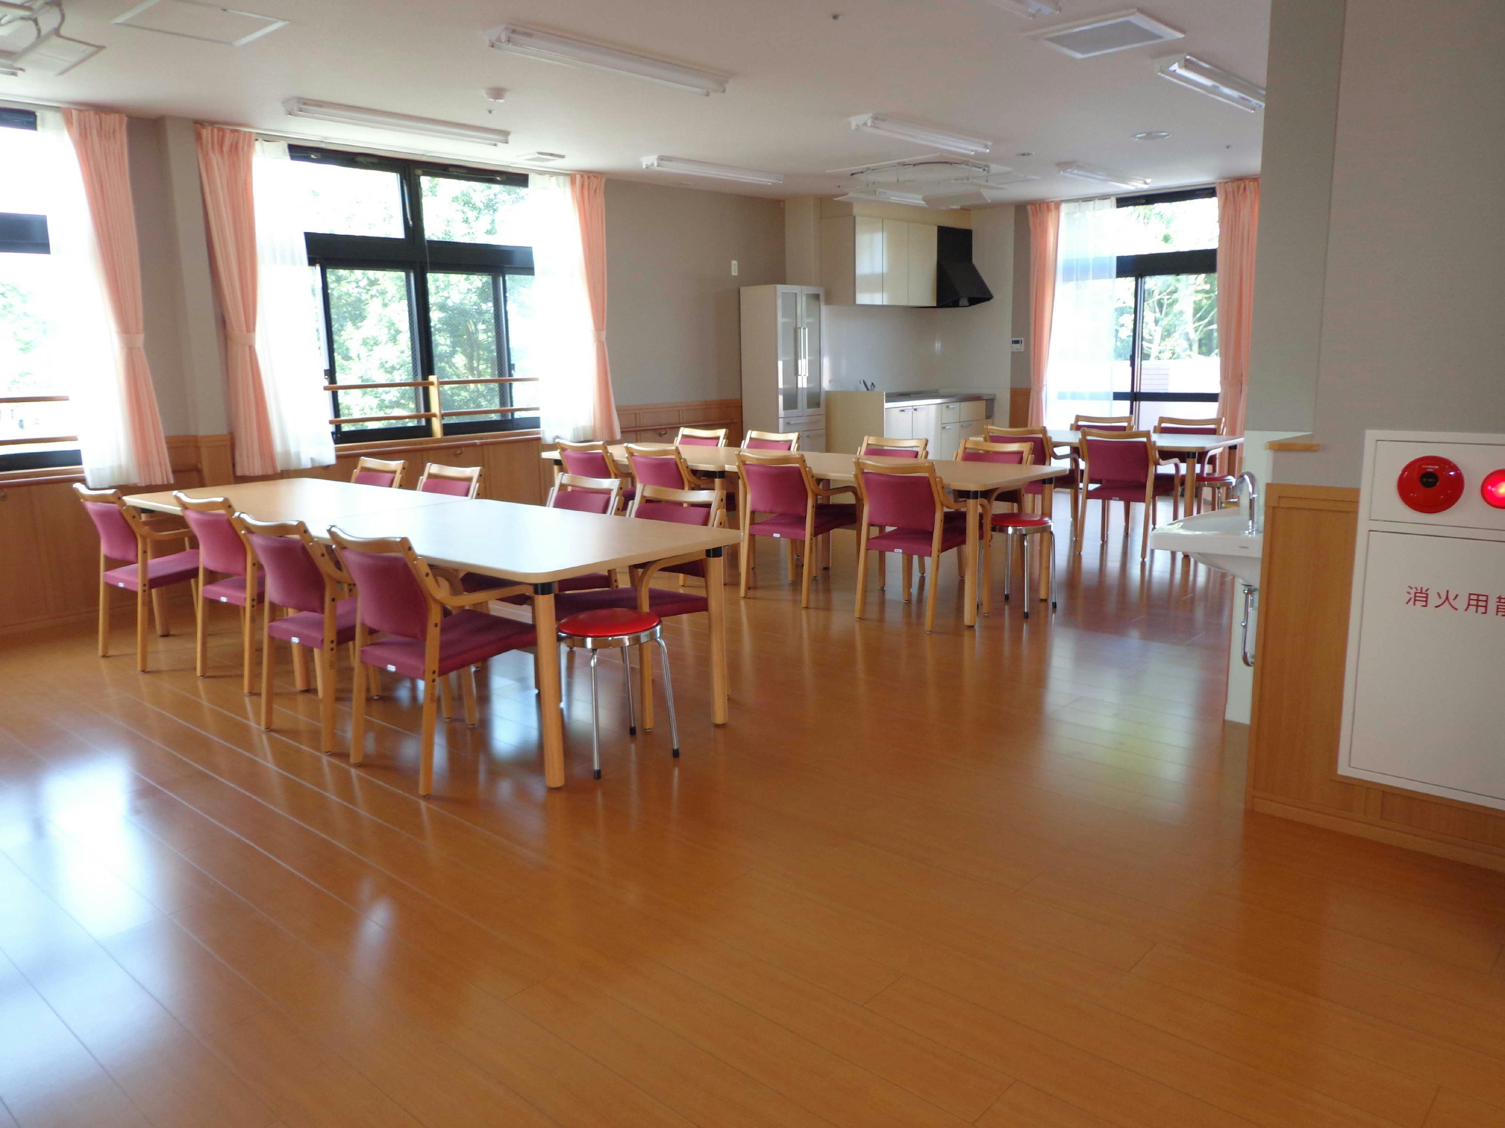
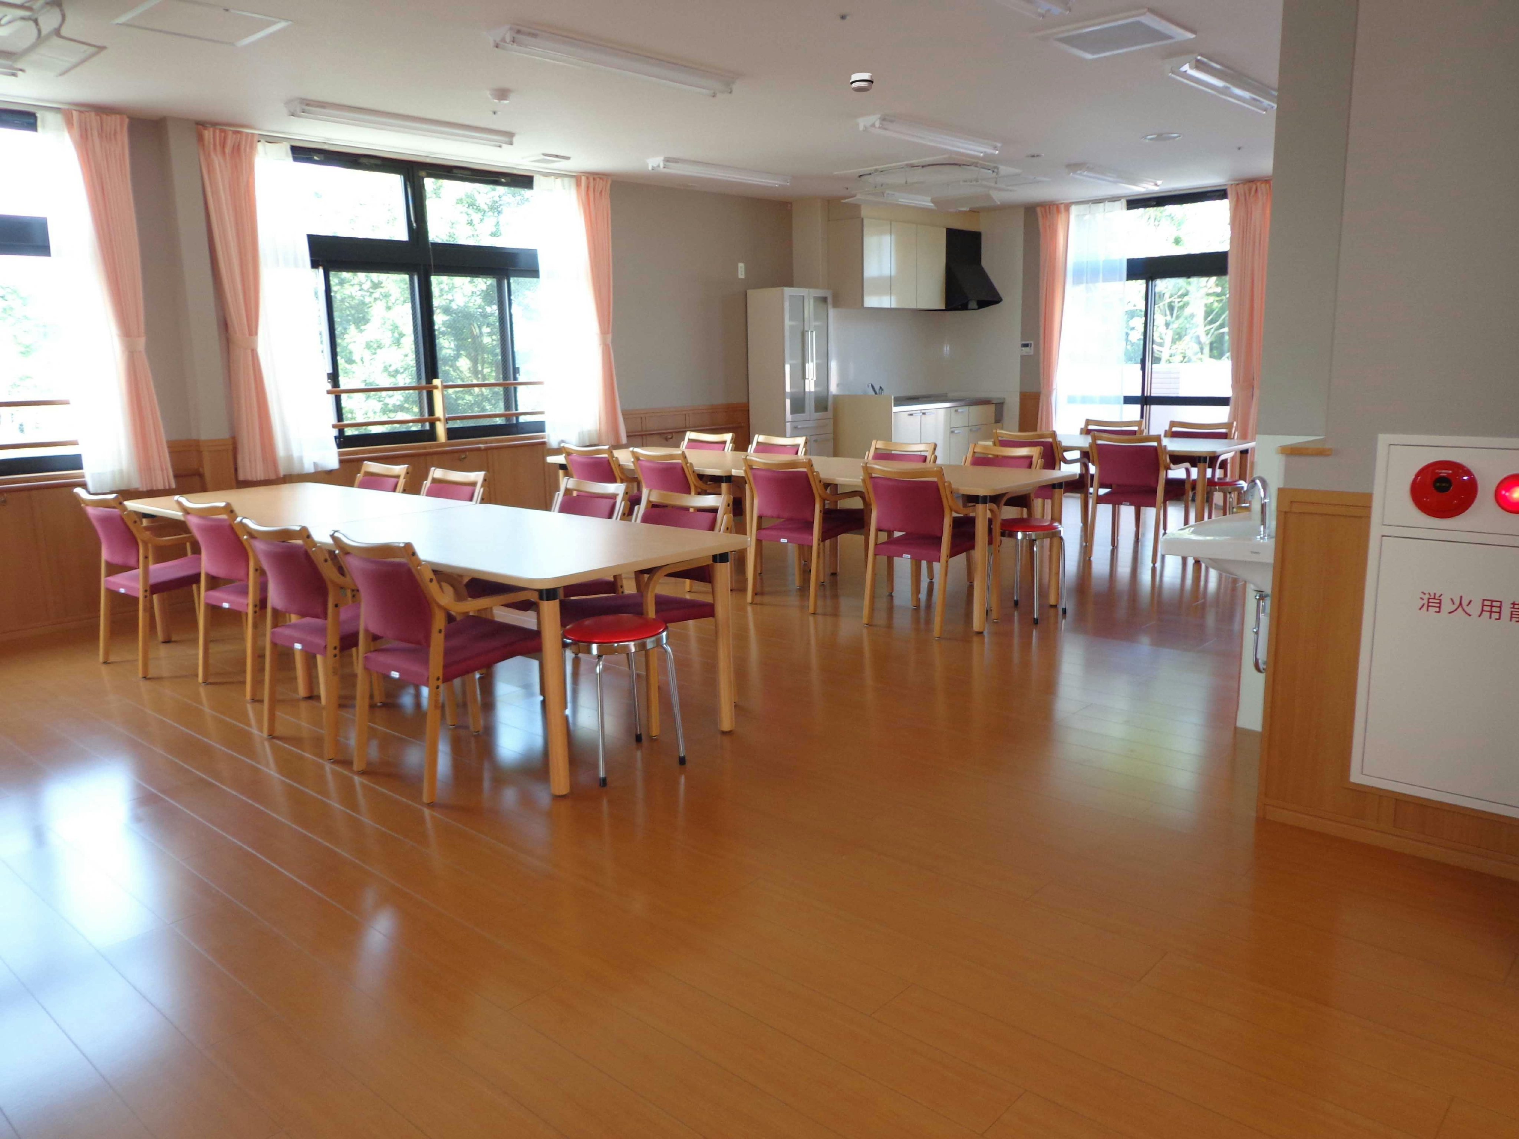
+ smoke detector (862, 83)
